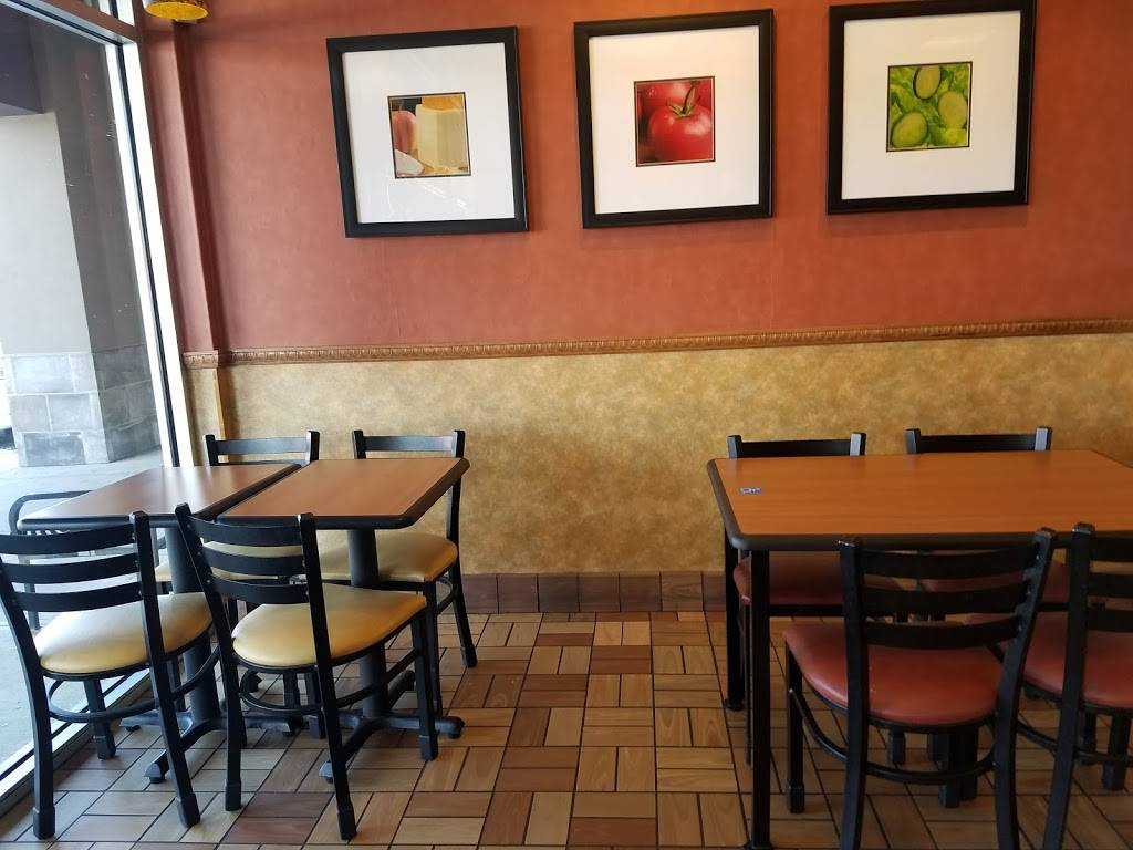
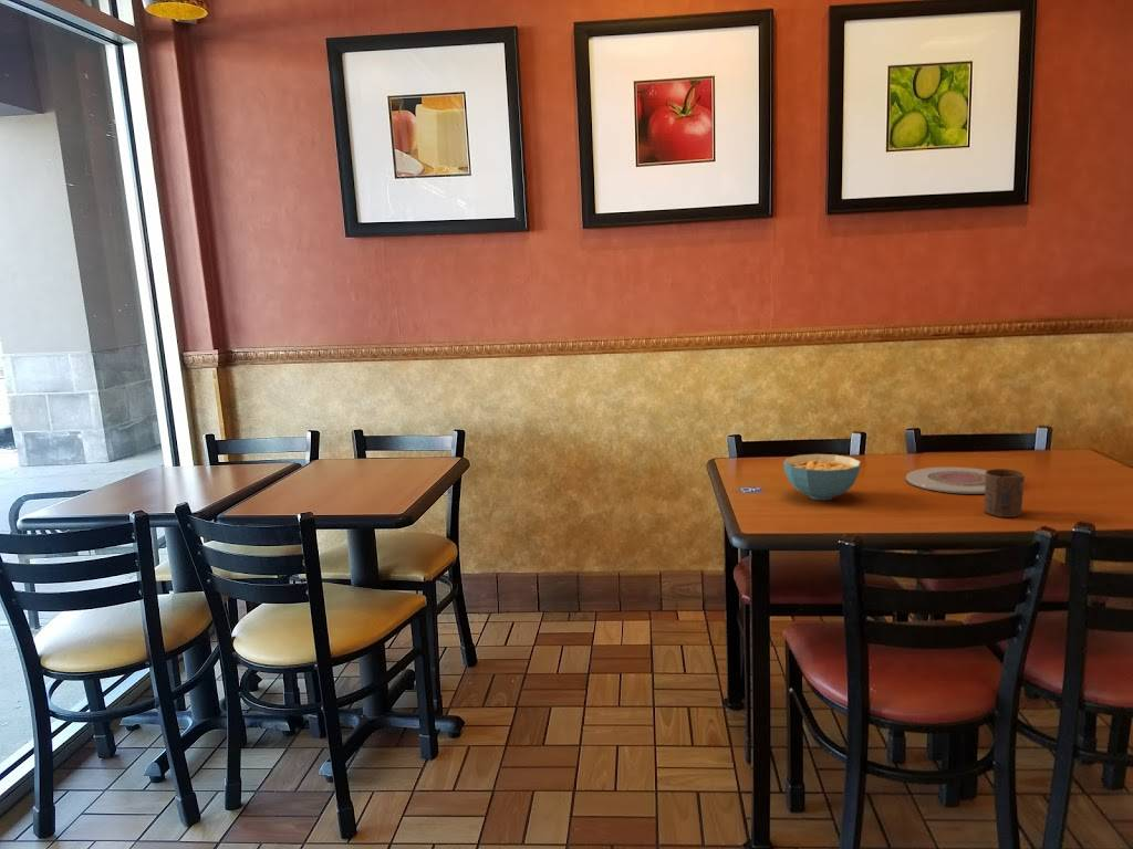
+ cup (1004, 492)
+ plate (959, 479)
+ cereal bowl (821, 479)
